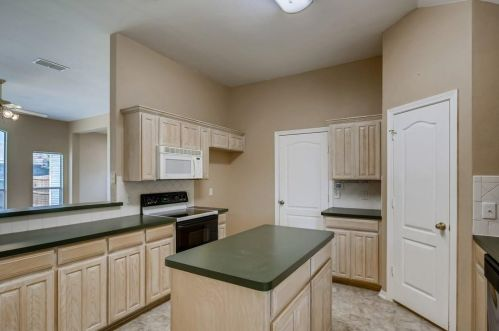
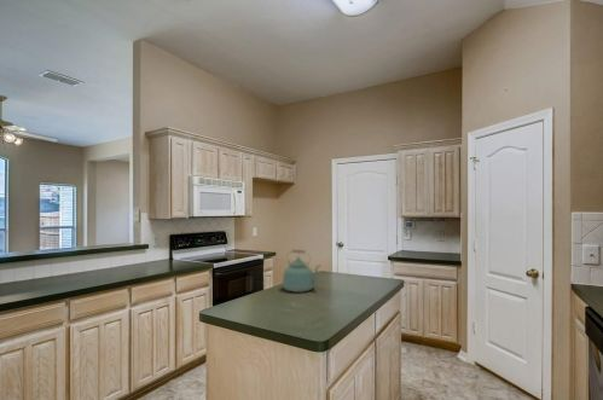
+ kettle (301, 268)
